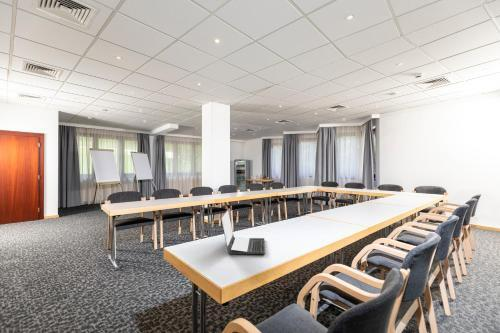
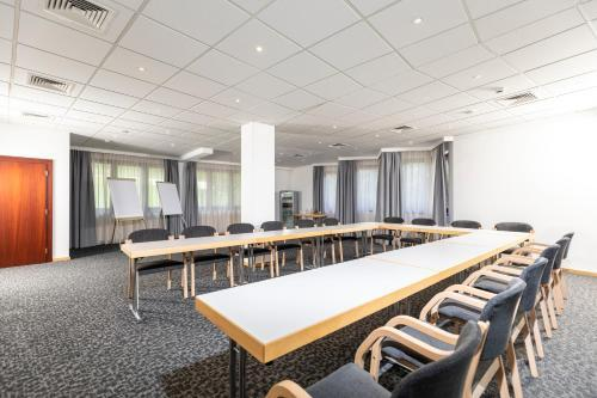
- laptop (244, 237)
